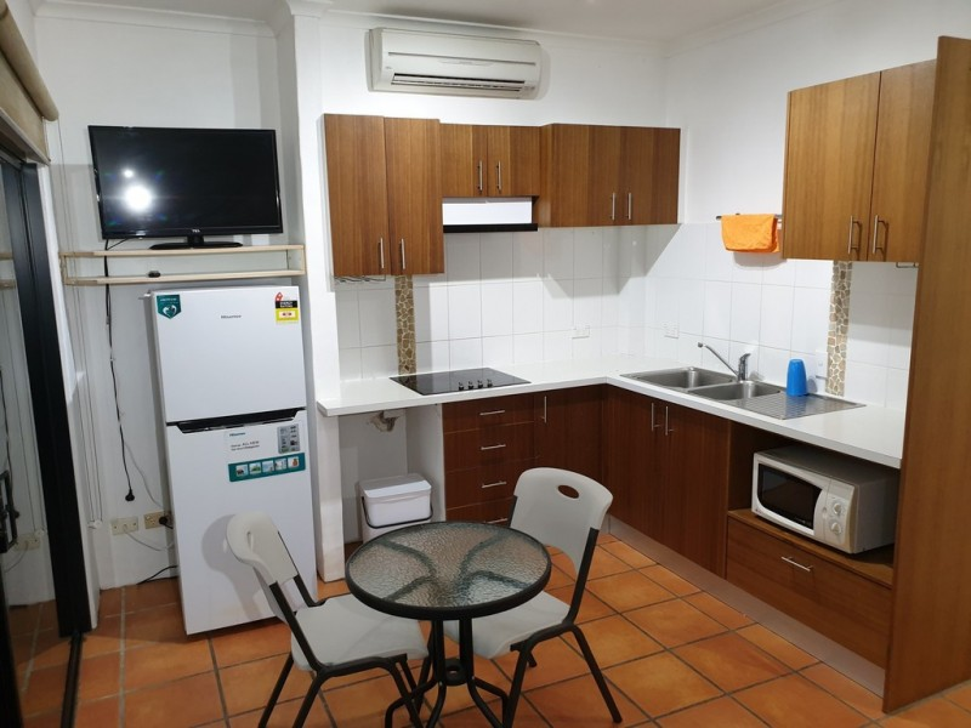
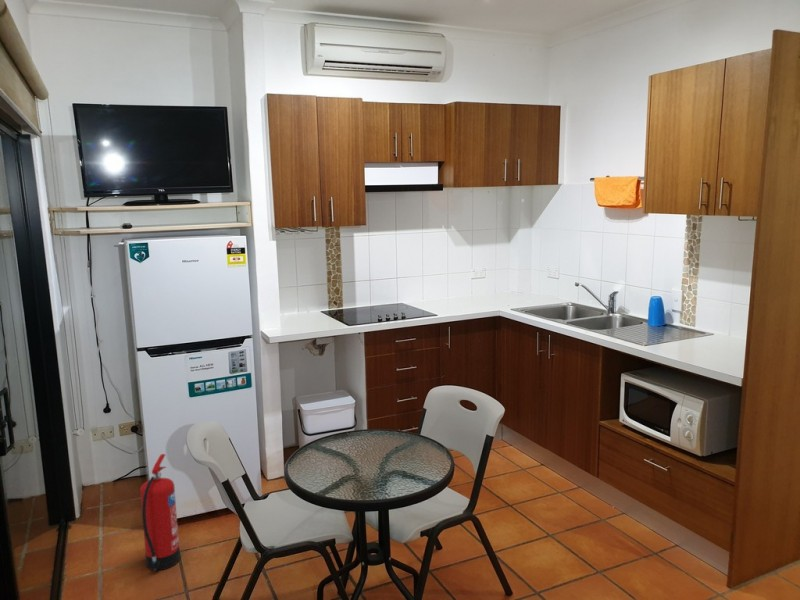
+ fire extinguisher (156, 515)
